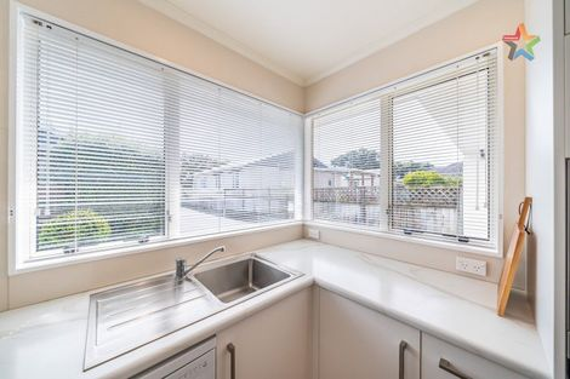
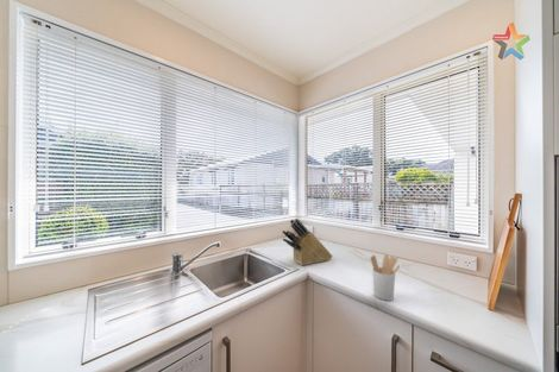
+ utensil holder (385, 275)
+ knife block (307, 239)
